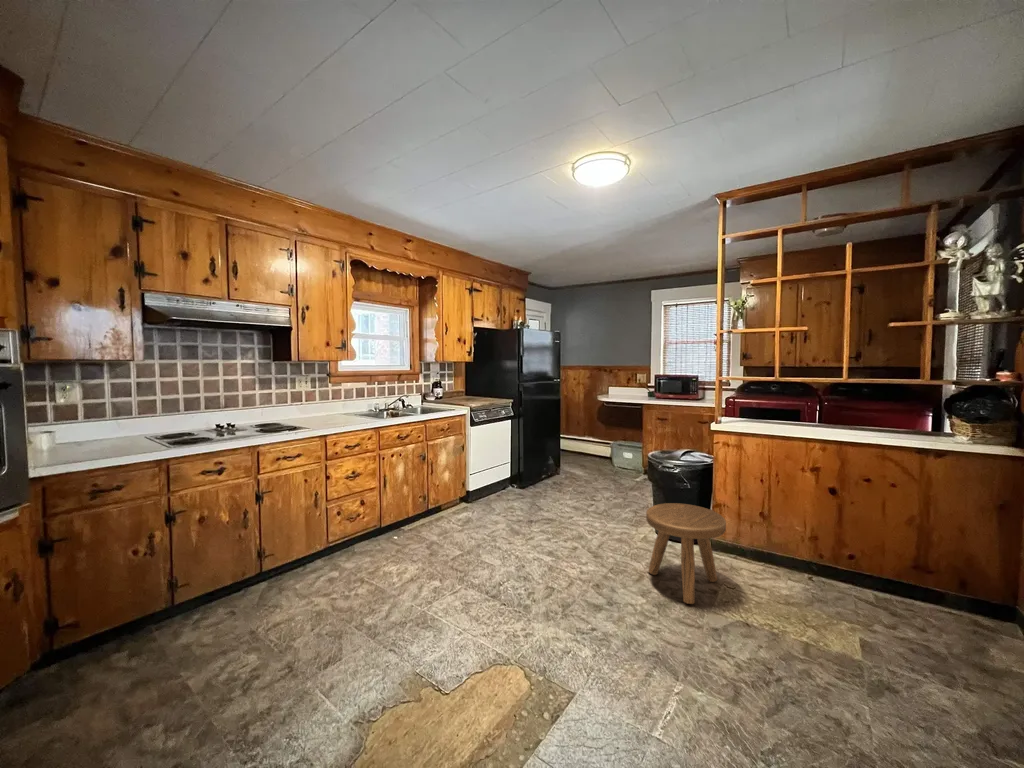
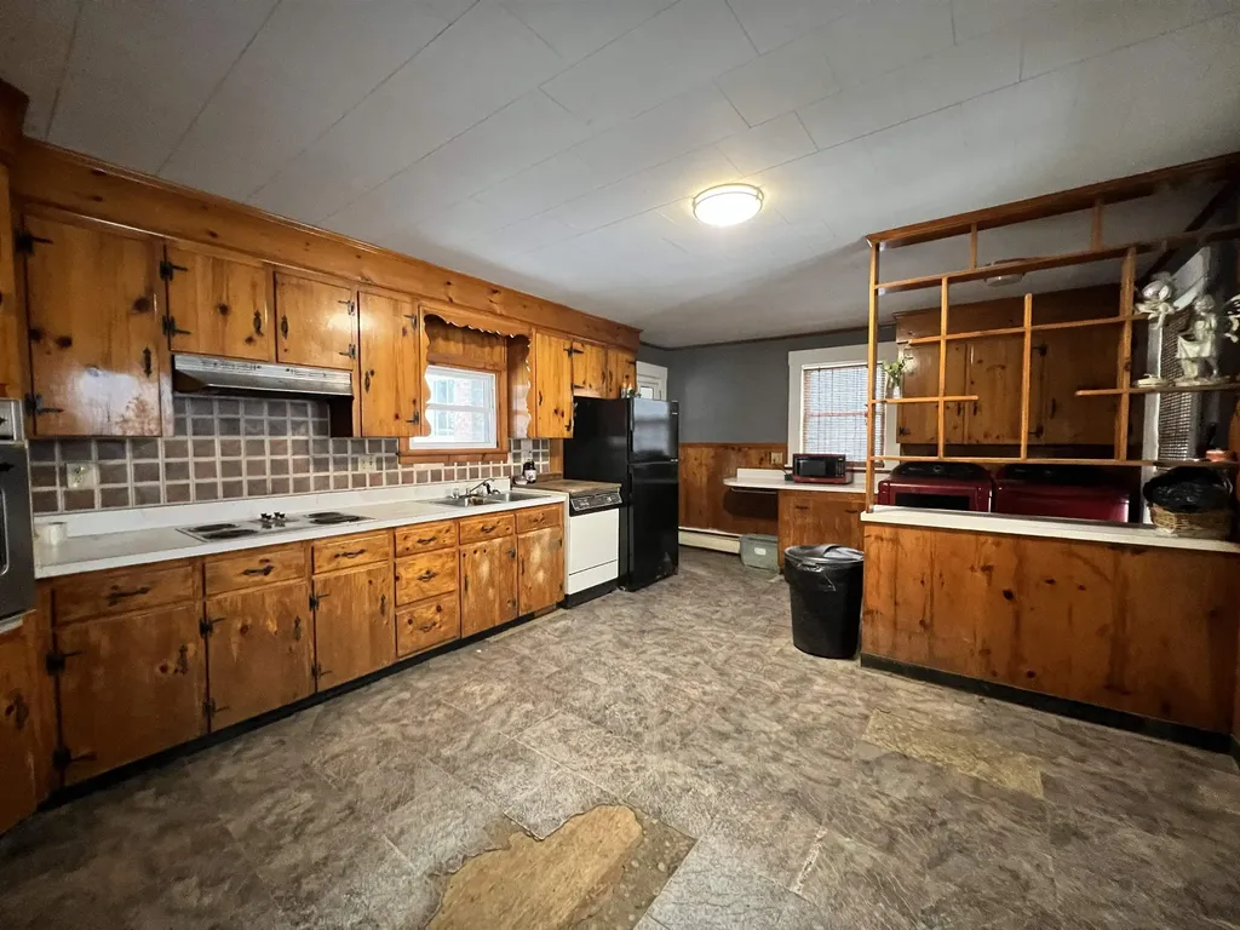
- stool (683, 549)
